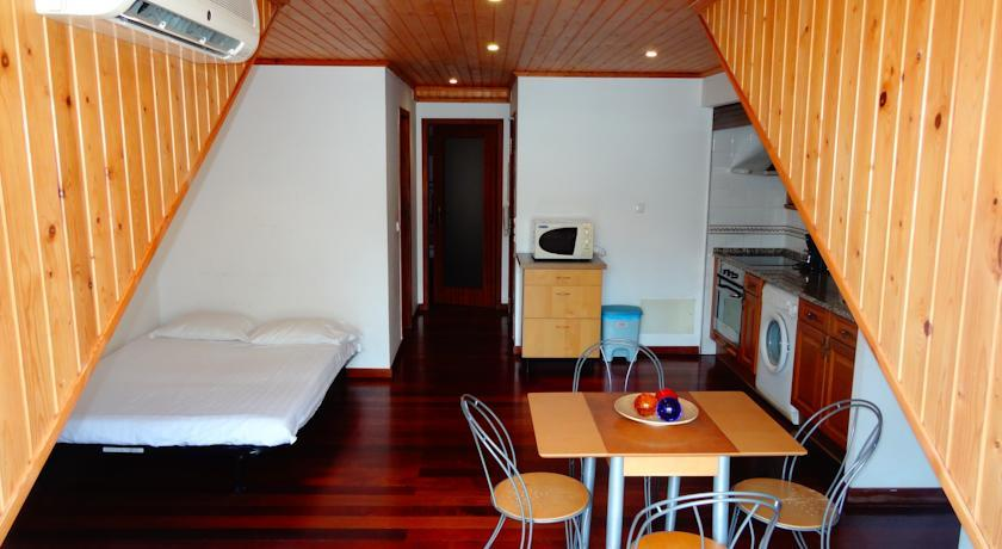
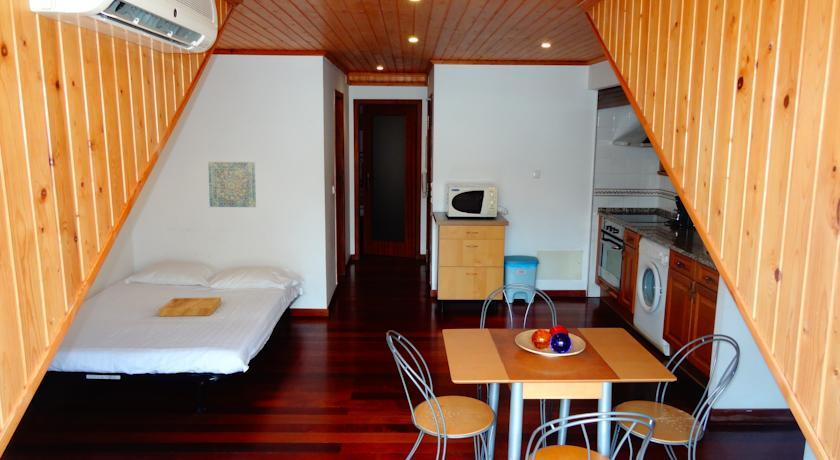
+ wall art (232, 184)
+ tray (191, 306)
